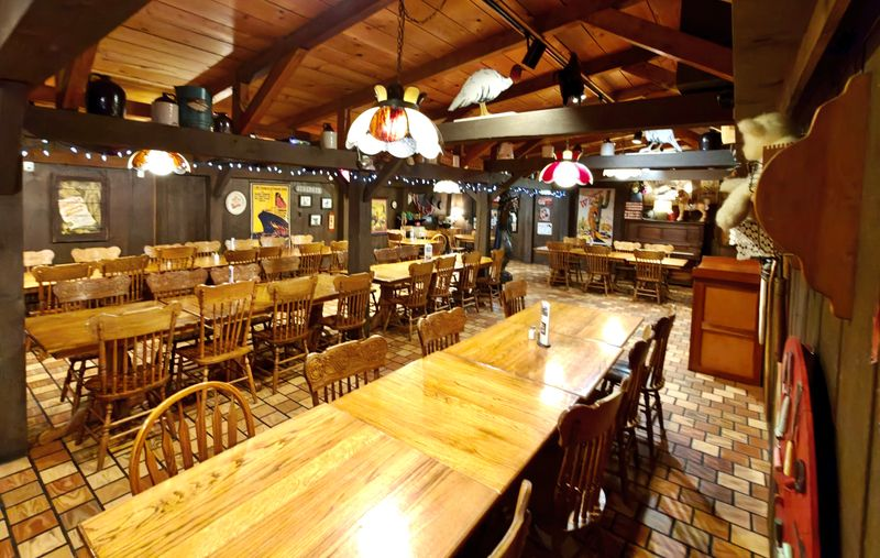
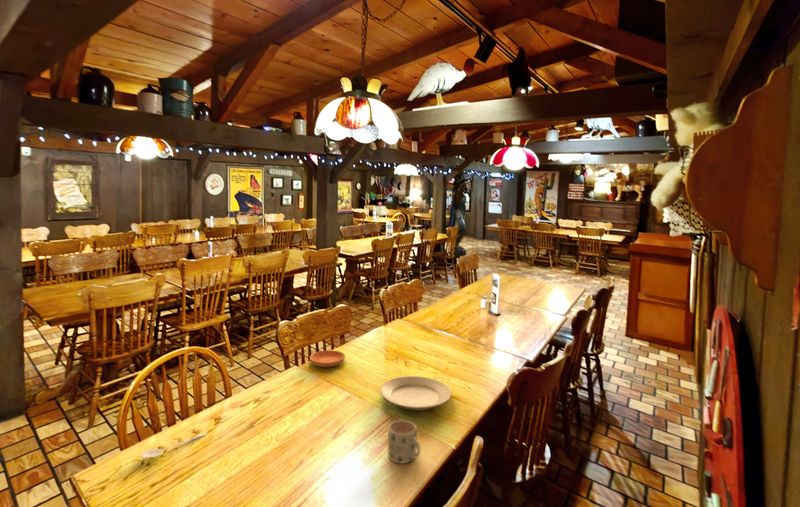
+ saucer (327, 359)
+ plate (415, 394)
+ stirrer (177, 444)
+ mug (405, 443)
